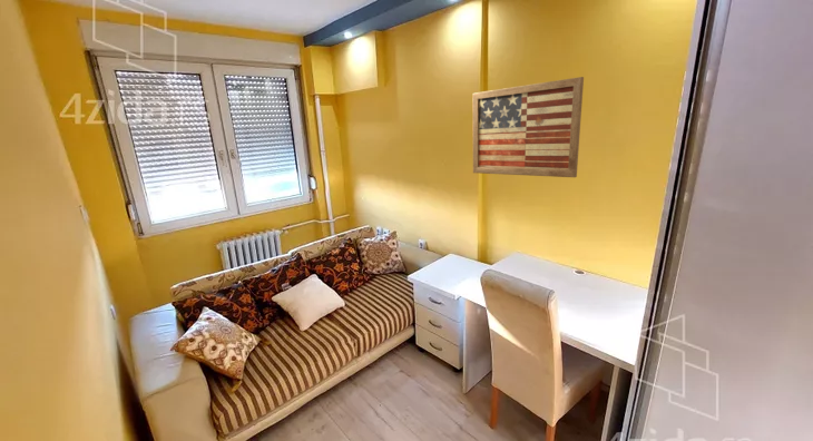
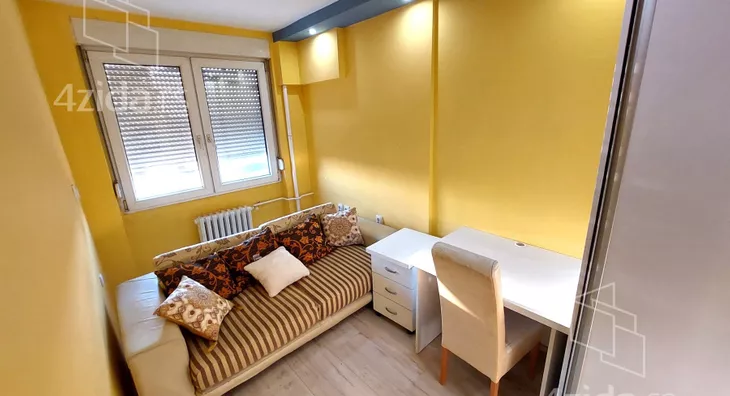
- wall art (520, 131)
